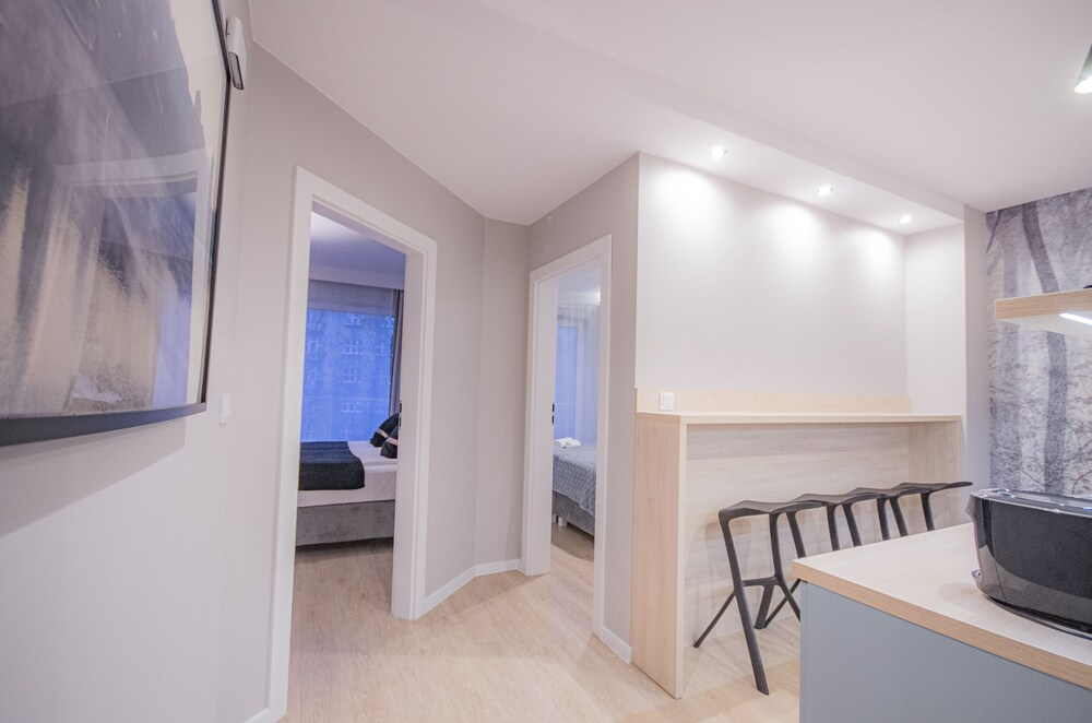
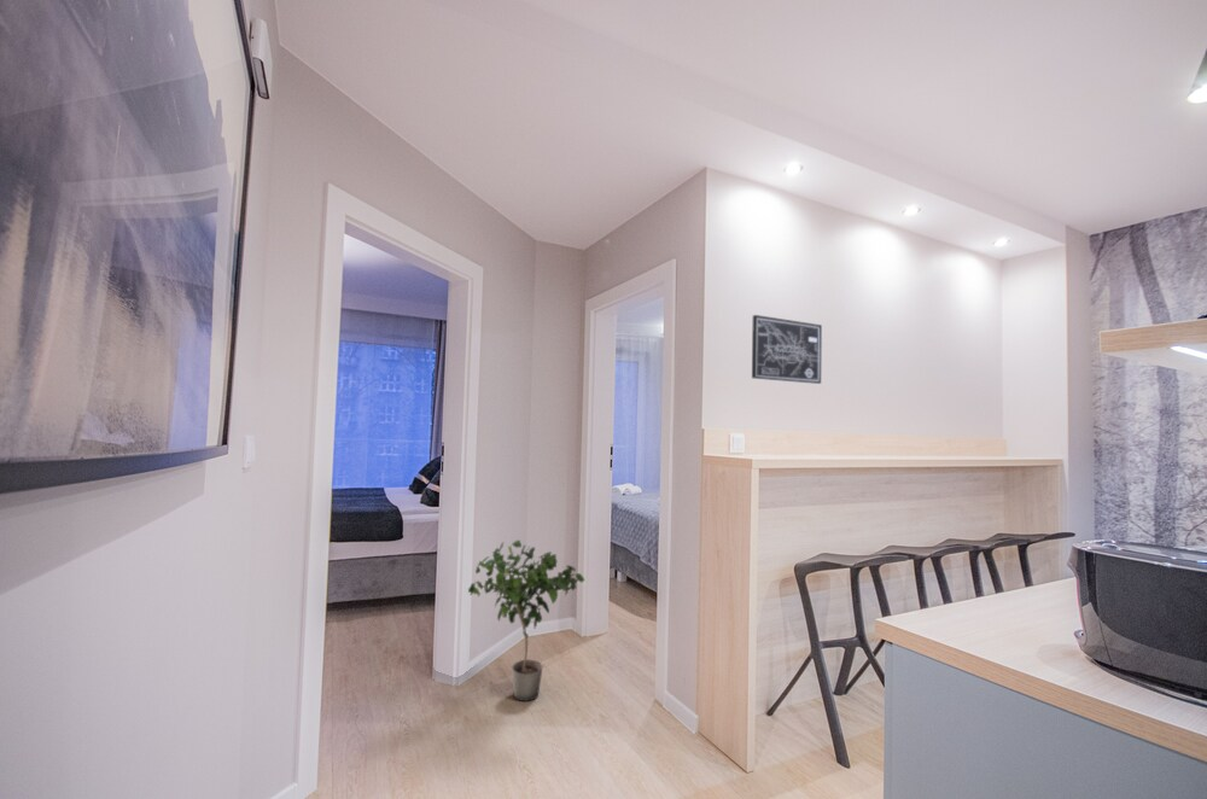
+ wall art (787, 350)
+ potted plant (524, 622)
